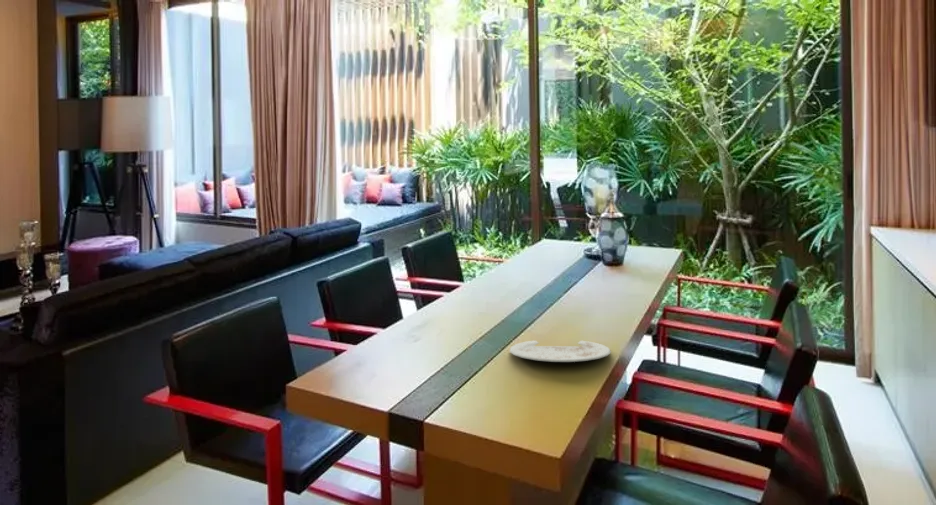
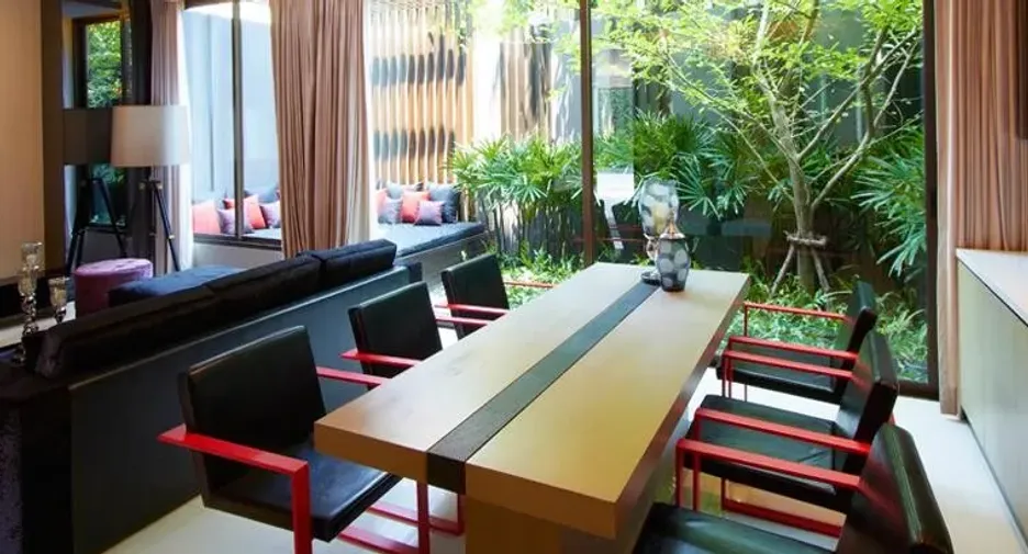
- plate (559, 351)
